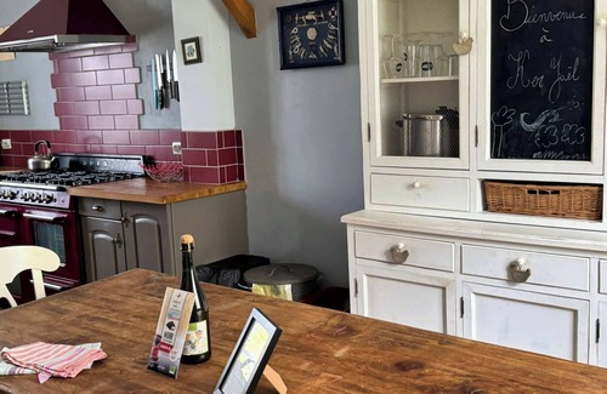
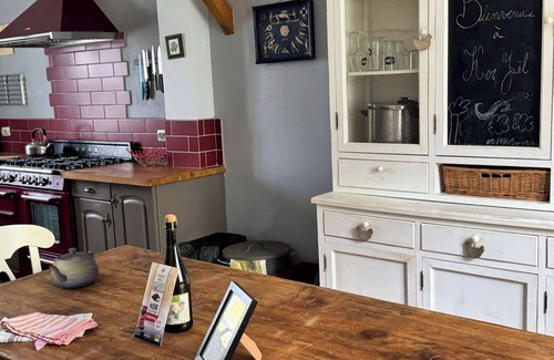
+ teapot (72, 266)
